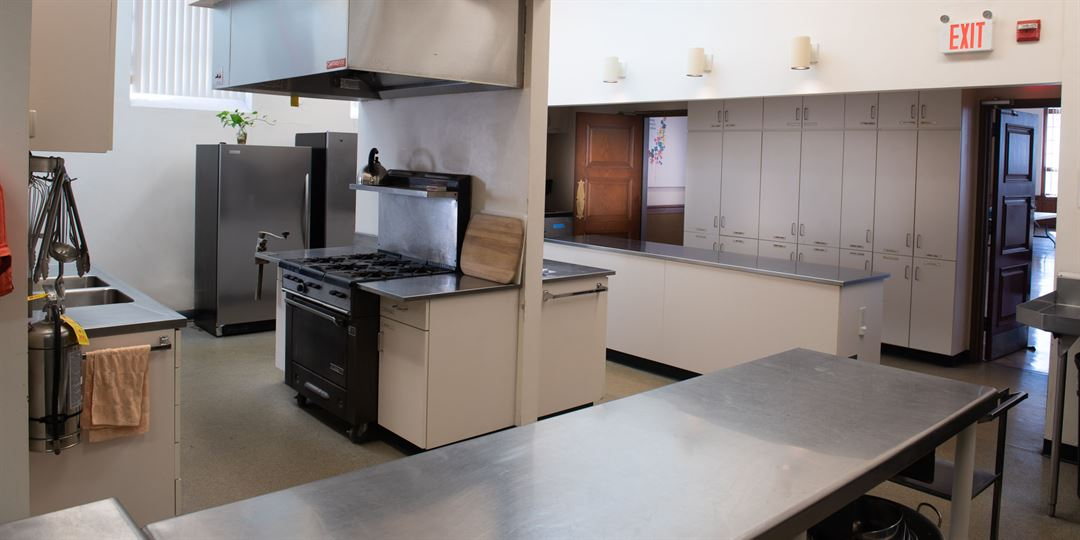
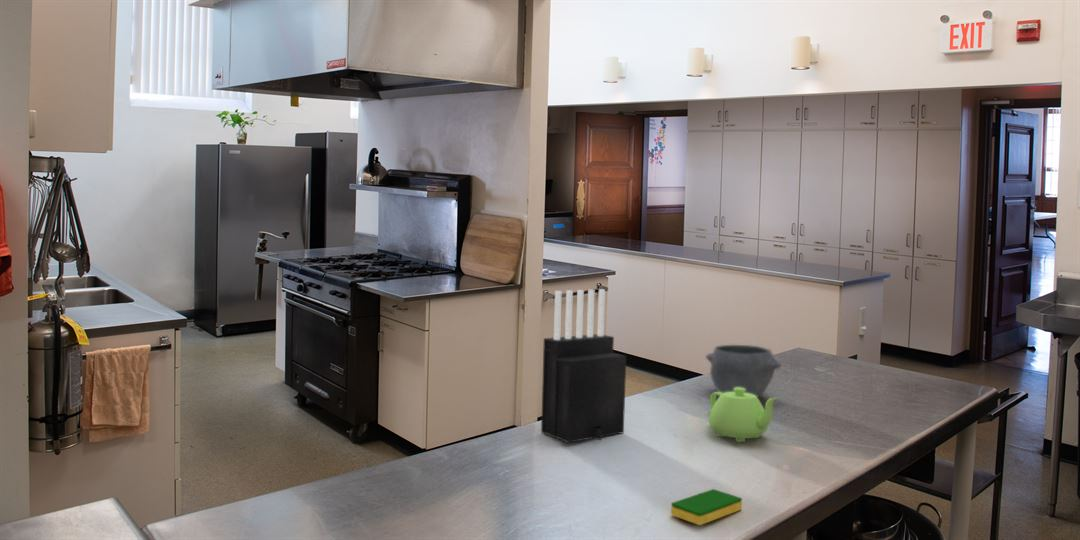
+ teapot (741, 412)
+ bowl (742, 372)
+ dish sponge (706, 506)
+ knife block (587, 363)
